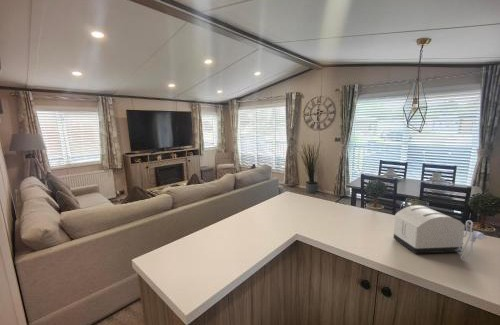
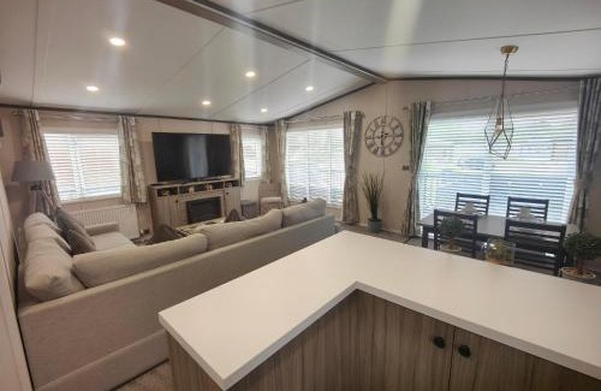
- toaster (436, 233)
